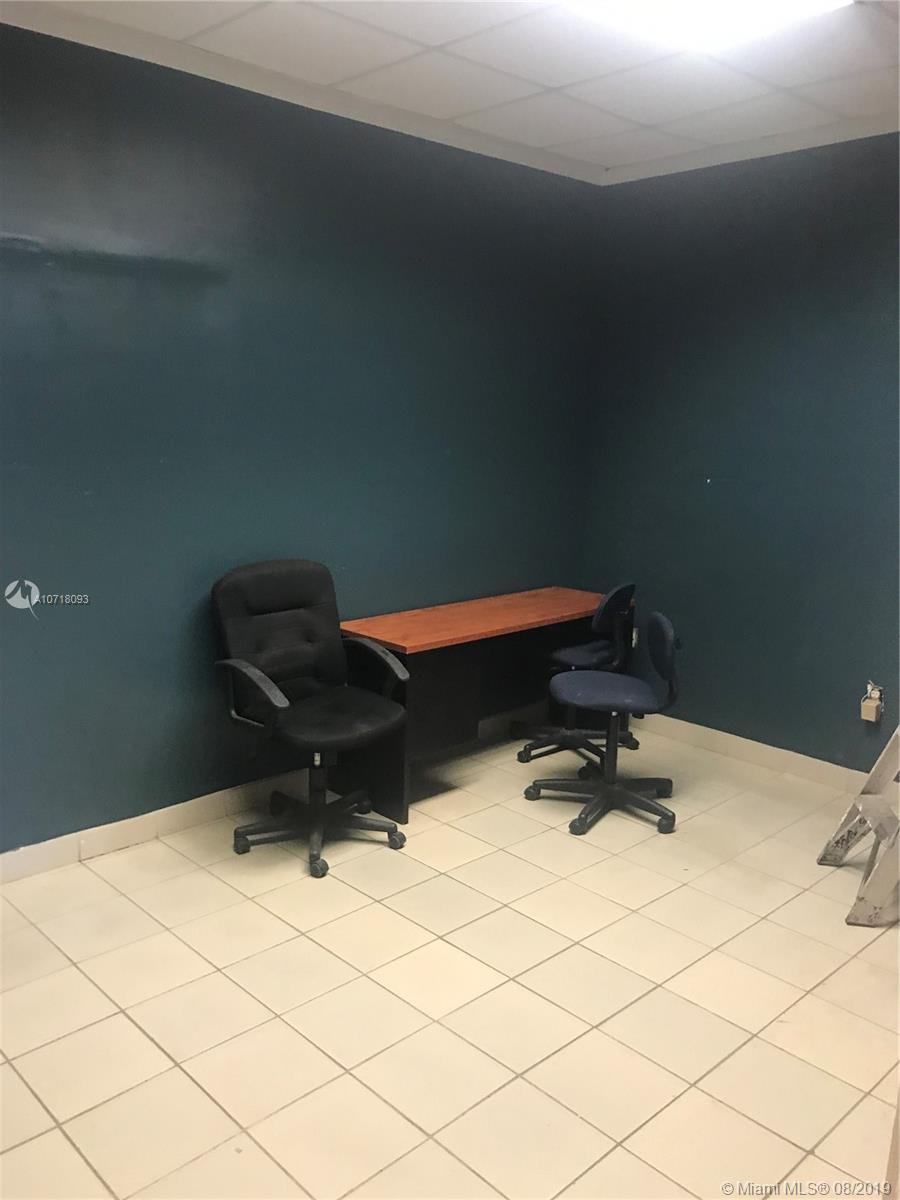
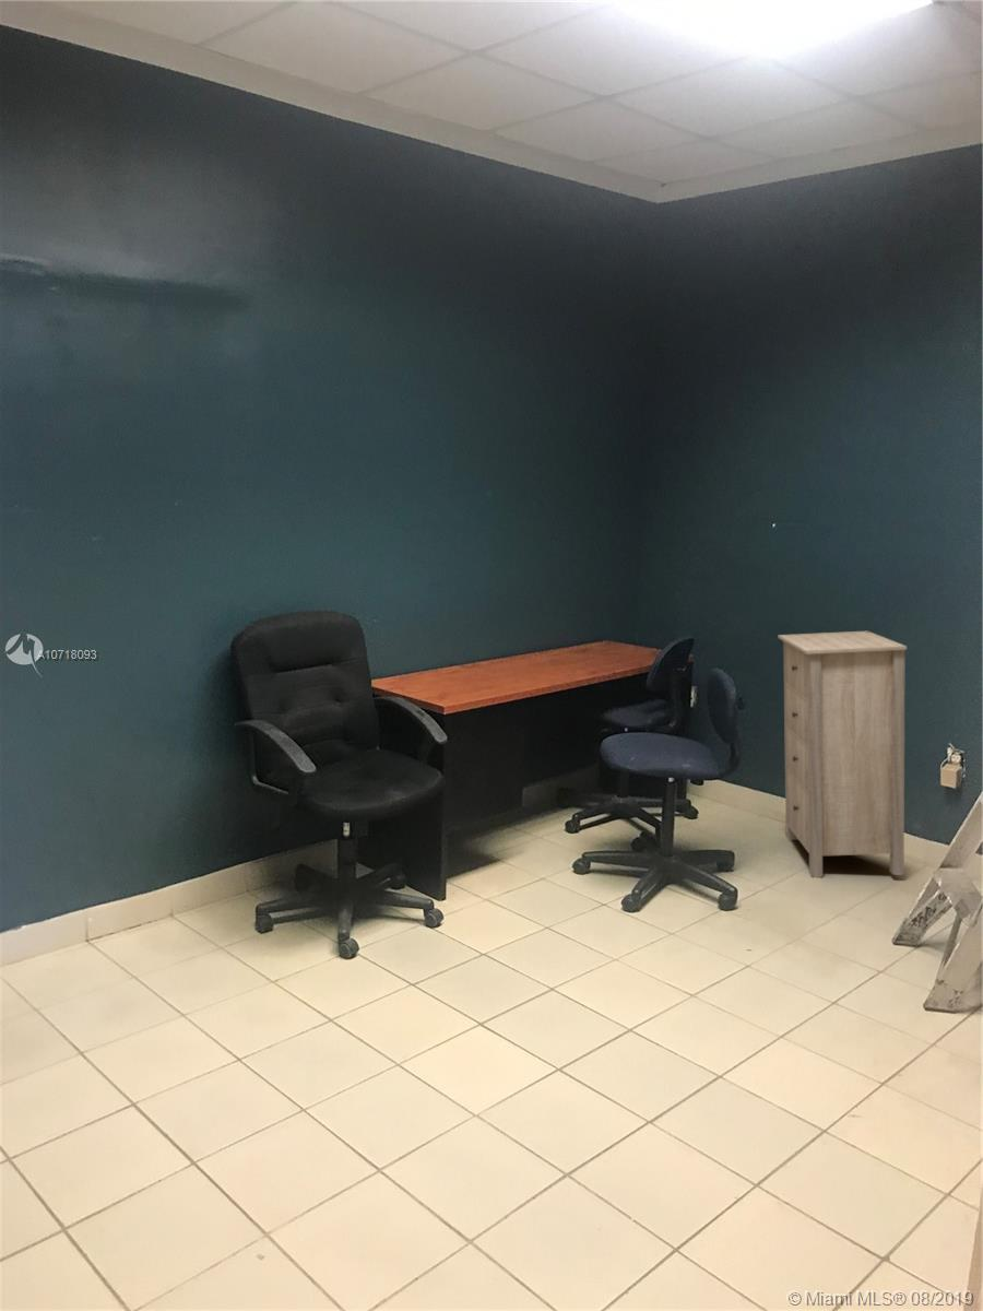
+ storage cabinet (839, 749)
